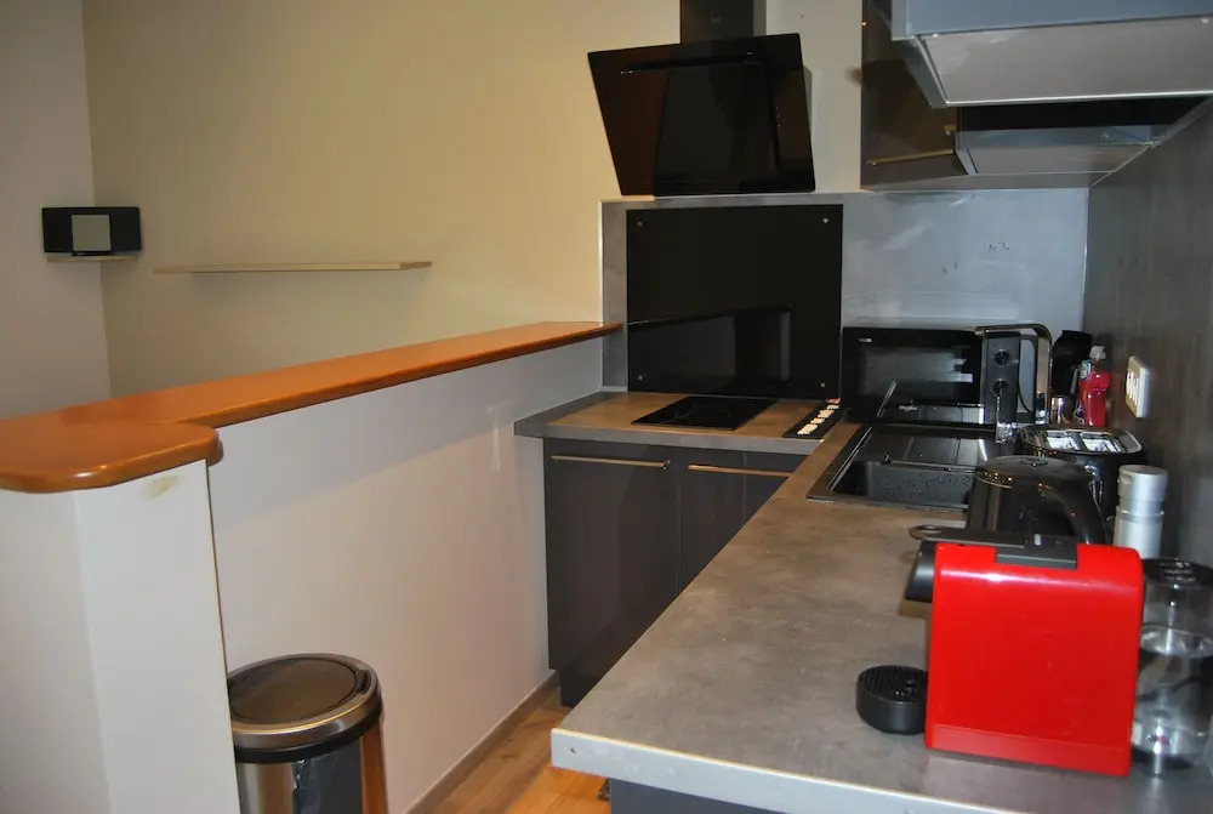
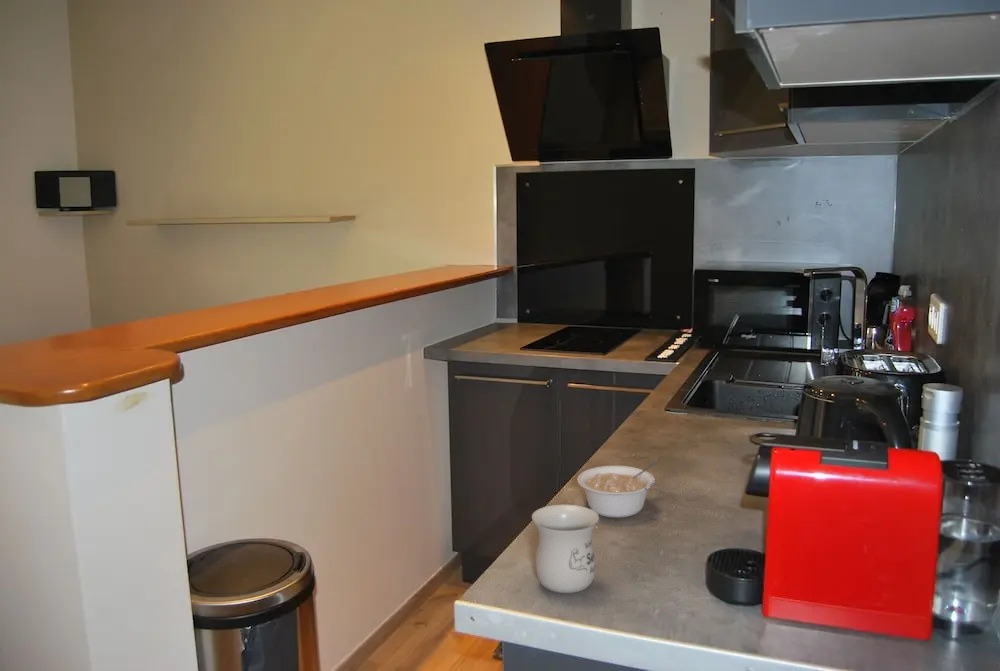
+ legume (616, 489)
+ mug (568, 545)
